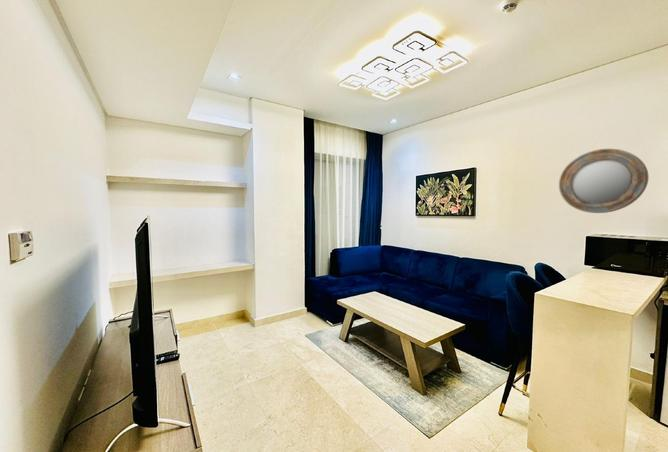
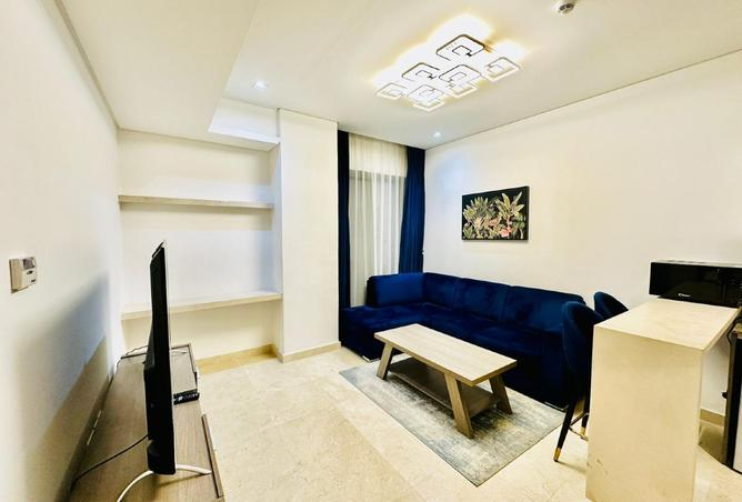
- home mirror (599, 181)
